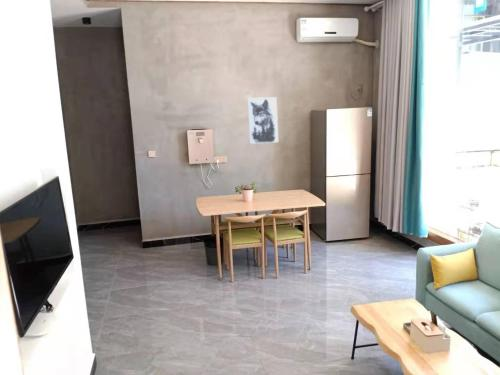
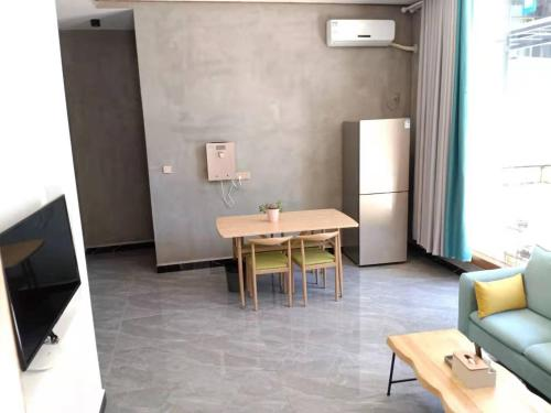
- wall art (263, 120)
